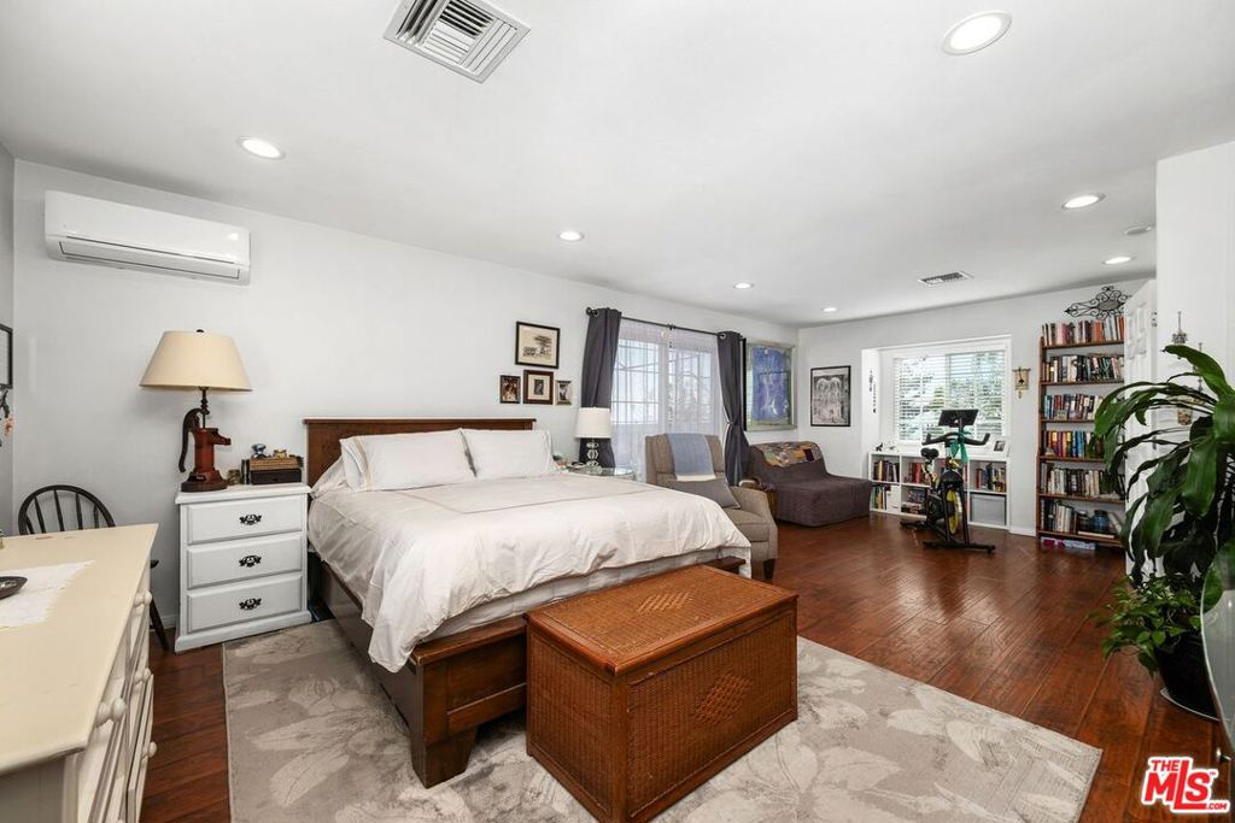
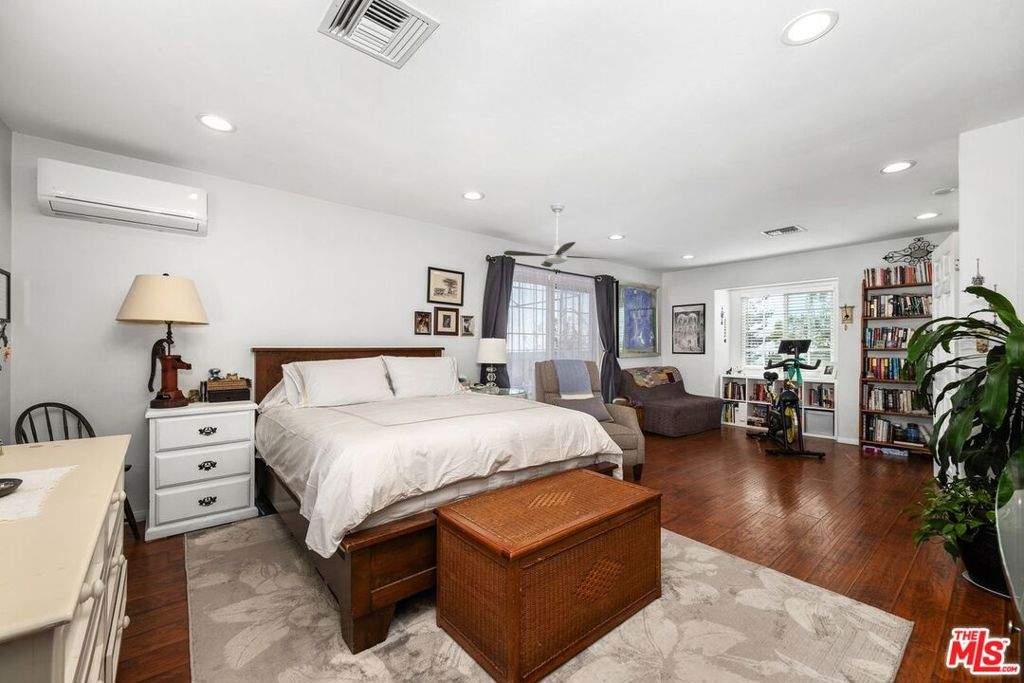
+ ceiling fan (556, 233)
